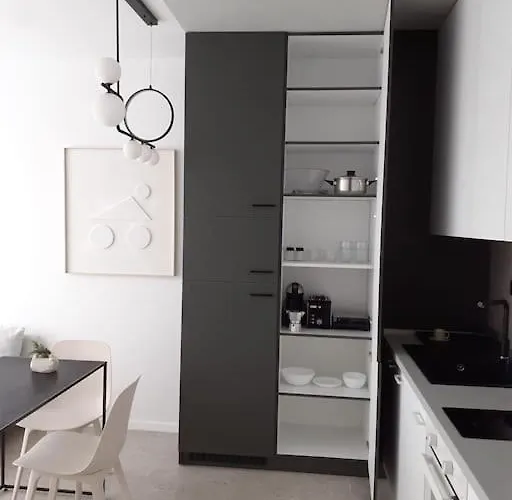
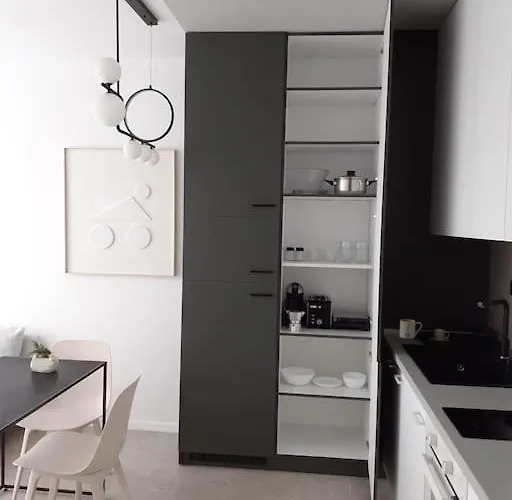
+ mug (410, 329)
